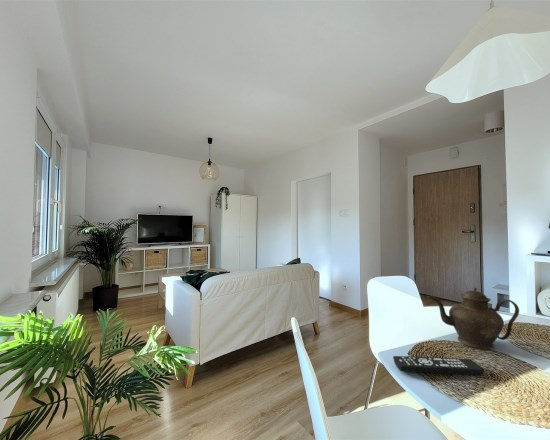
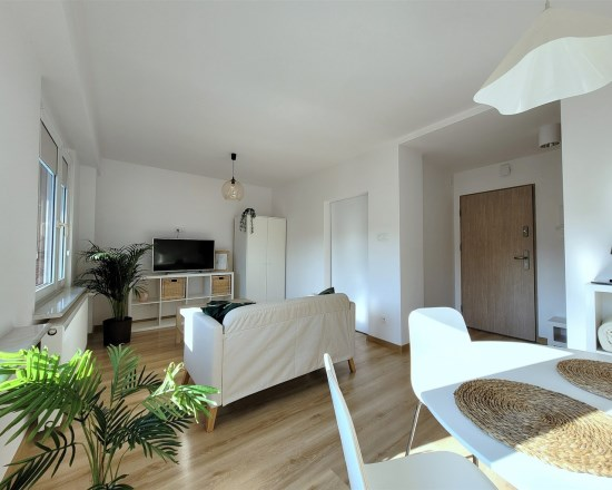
- teapot (470, 314)
- remote control (436, 365)
